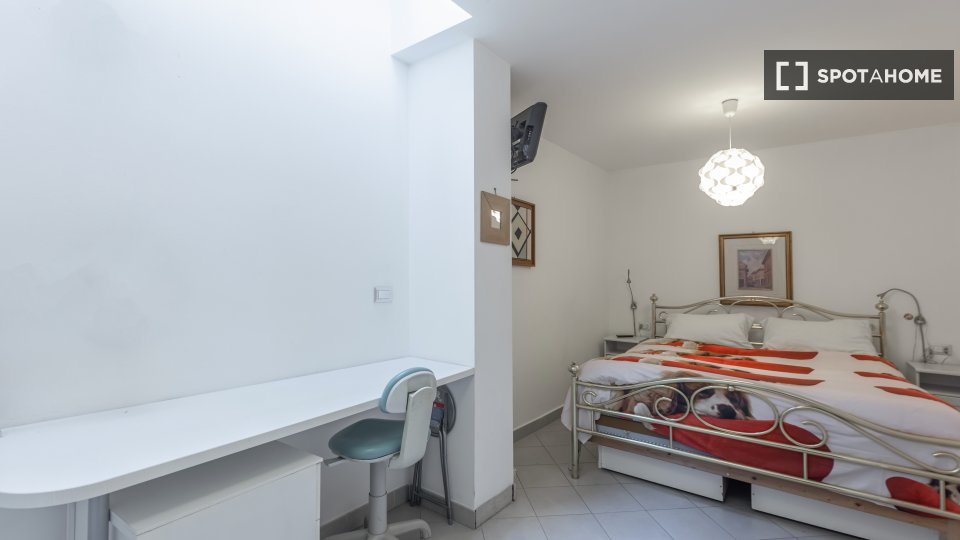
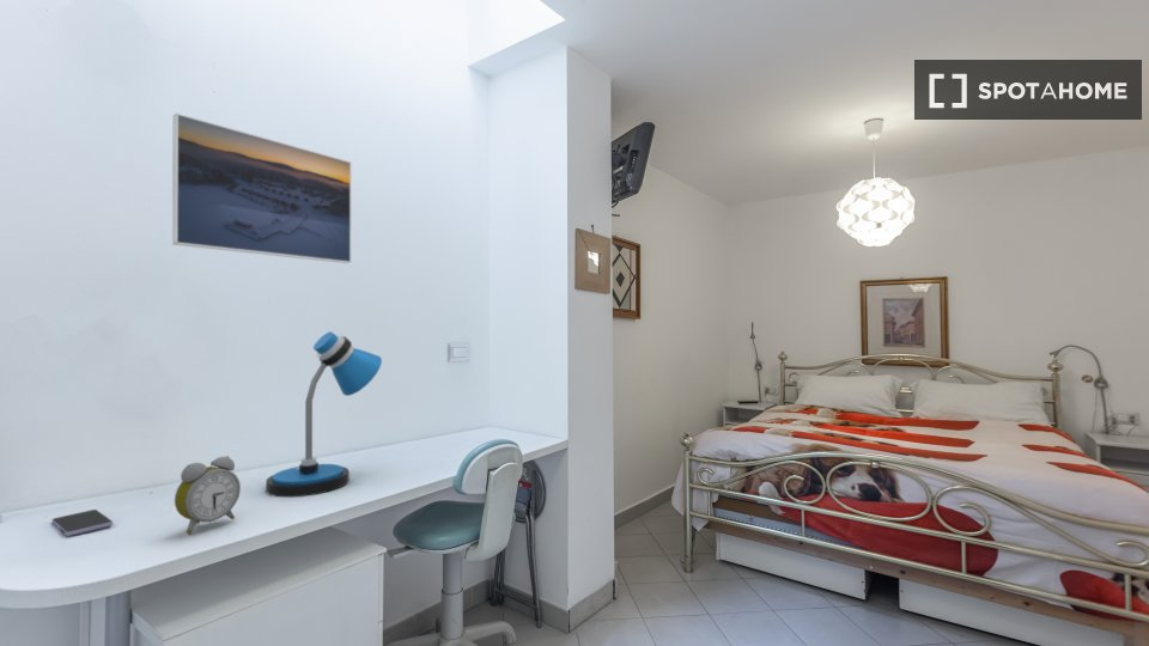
+ alarm clock (206, 492)
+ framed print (273, 197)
+ smartphone (81, 522)
+ desk lamp (311, 404)
